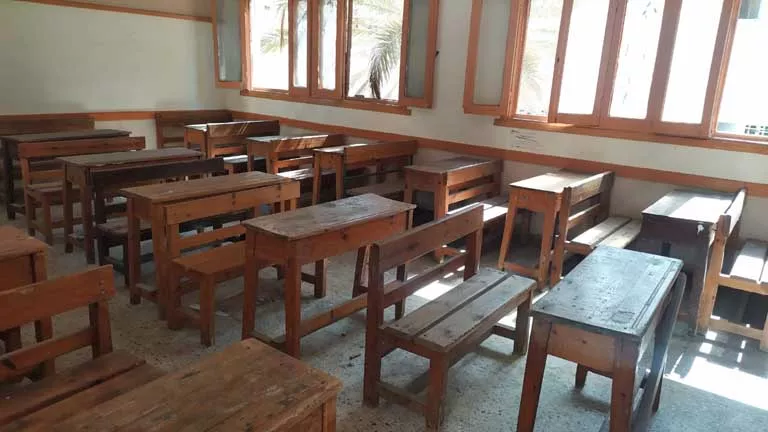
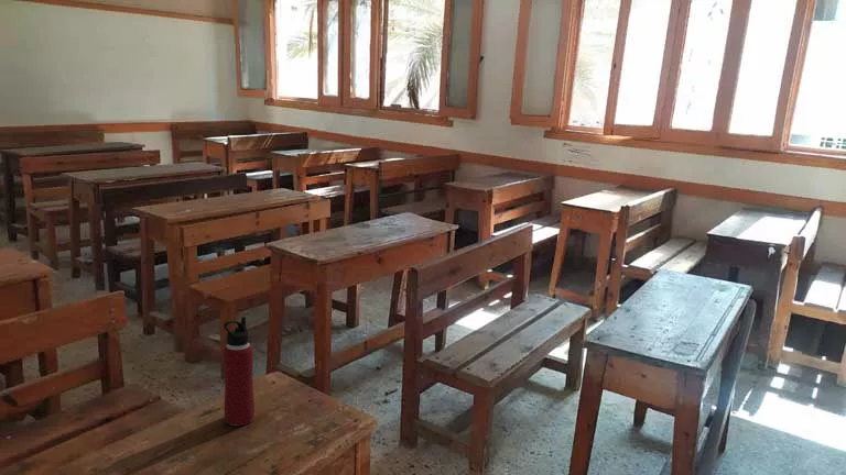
+ water bottle (238, 369)
